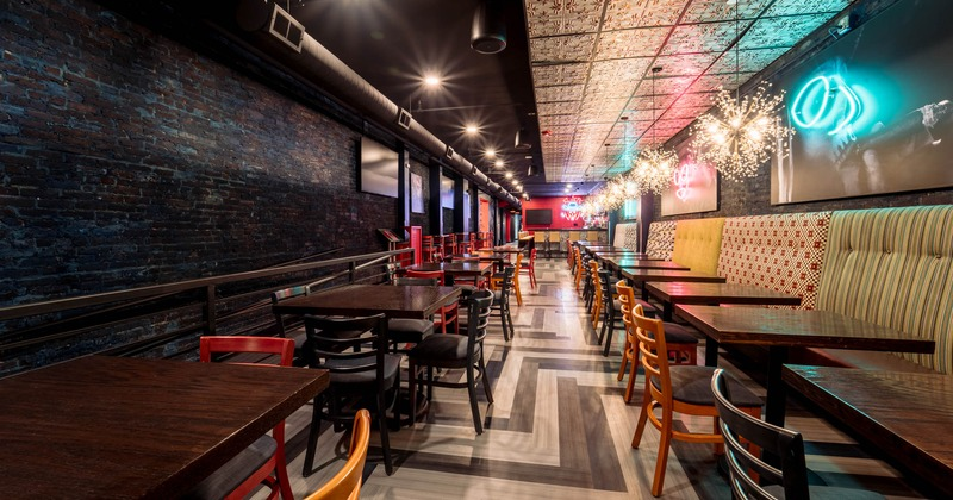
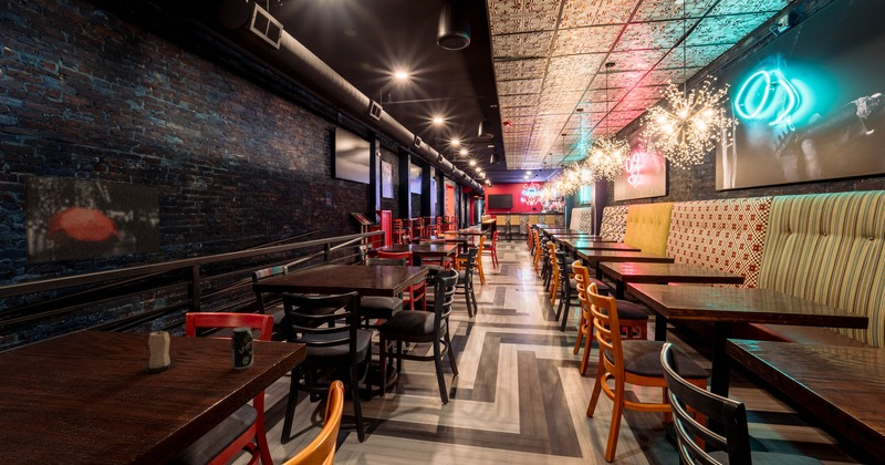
+ candle (159, 348)
+ beverage can (242, 347)
+ wall art (102, 219)
